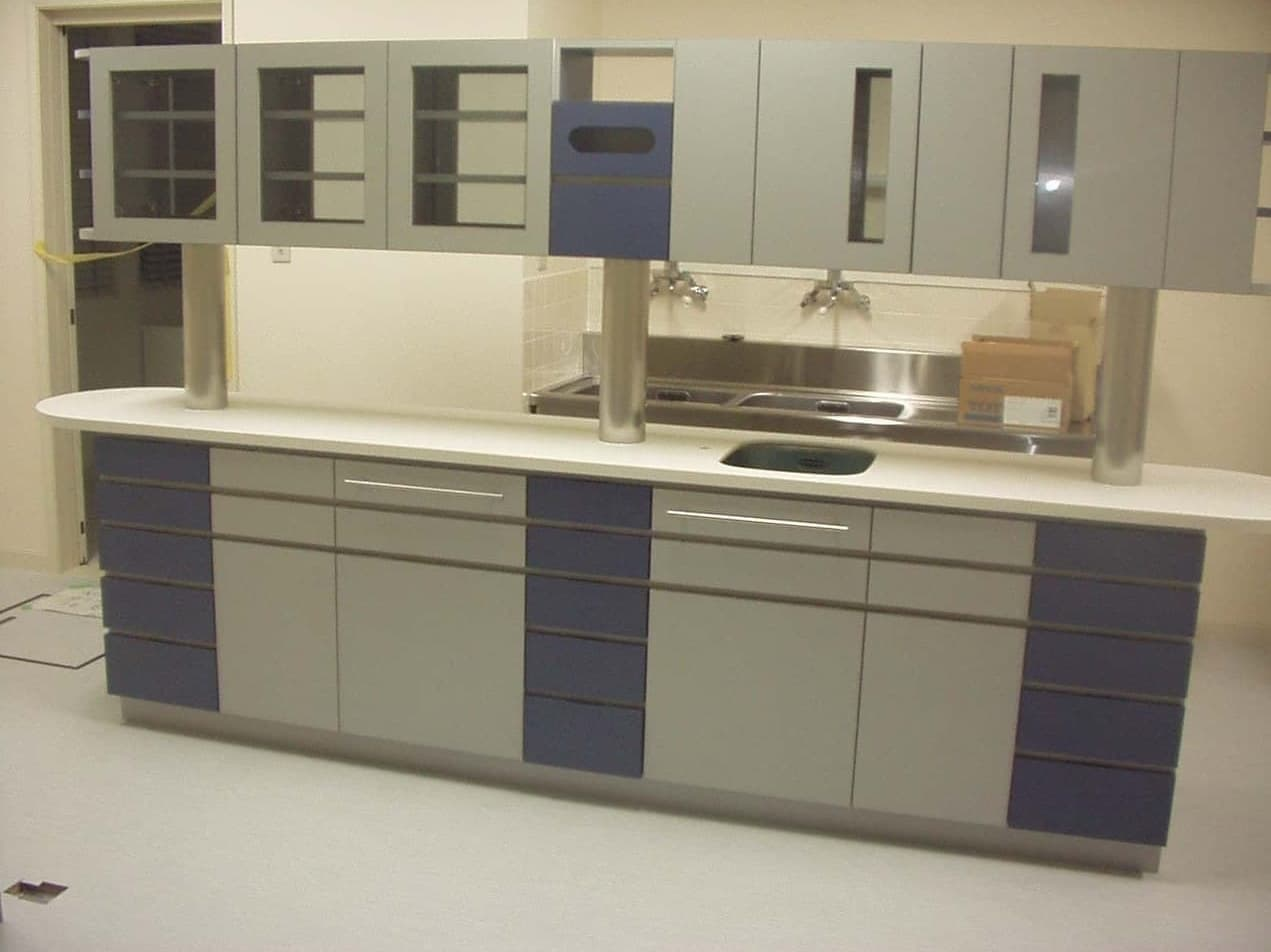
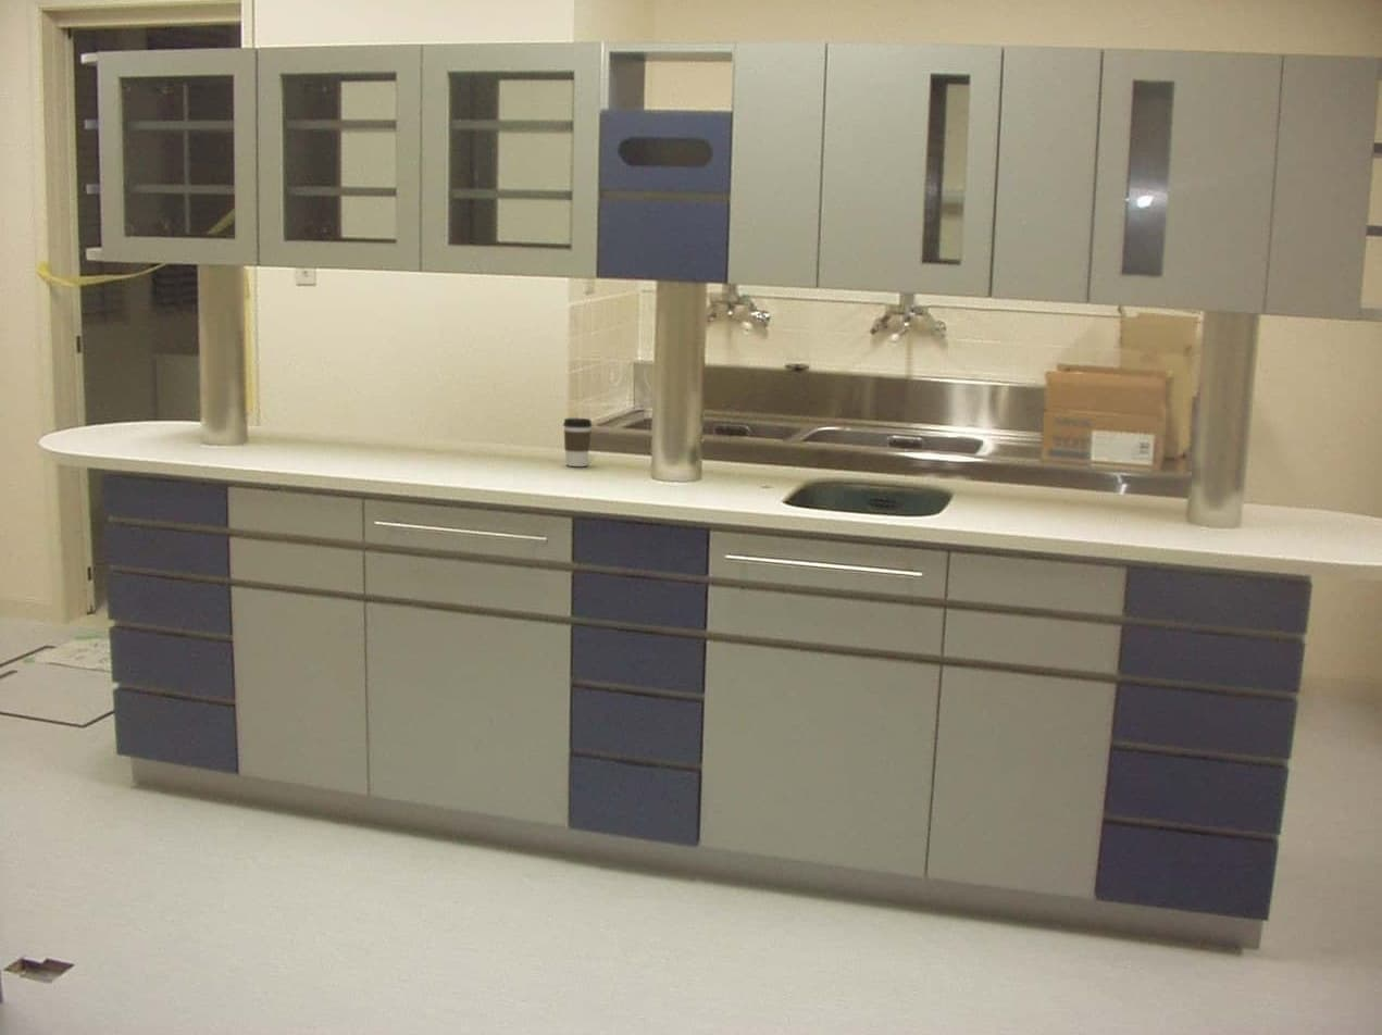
+ coffee cup (576, 441)
